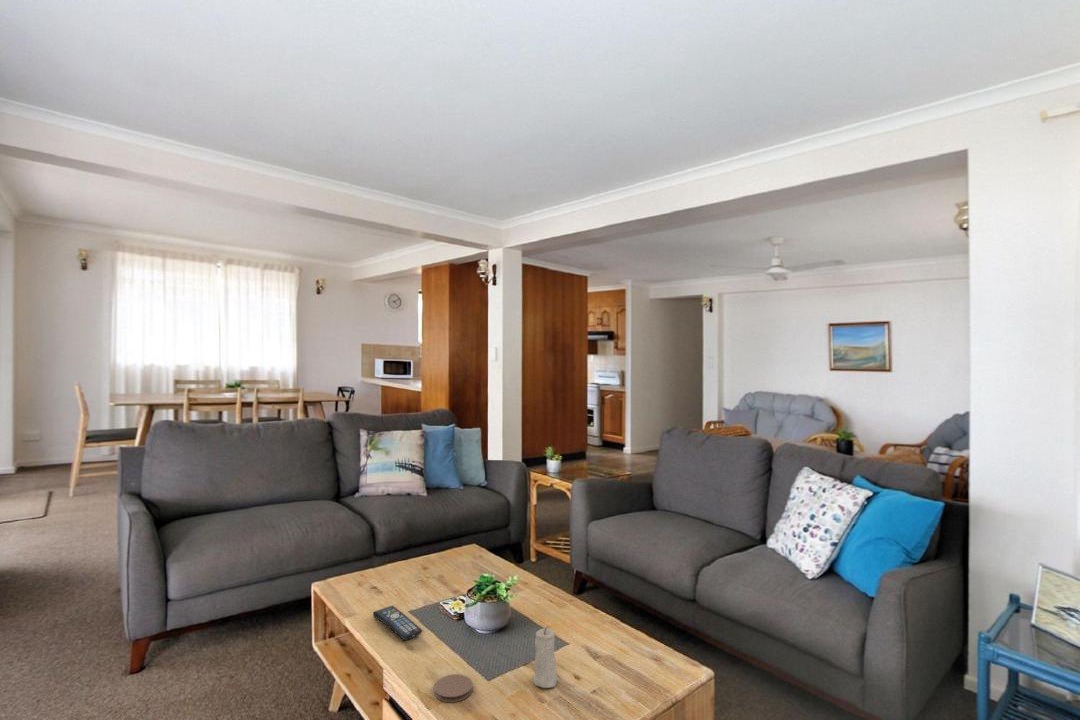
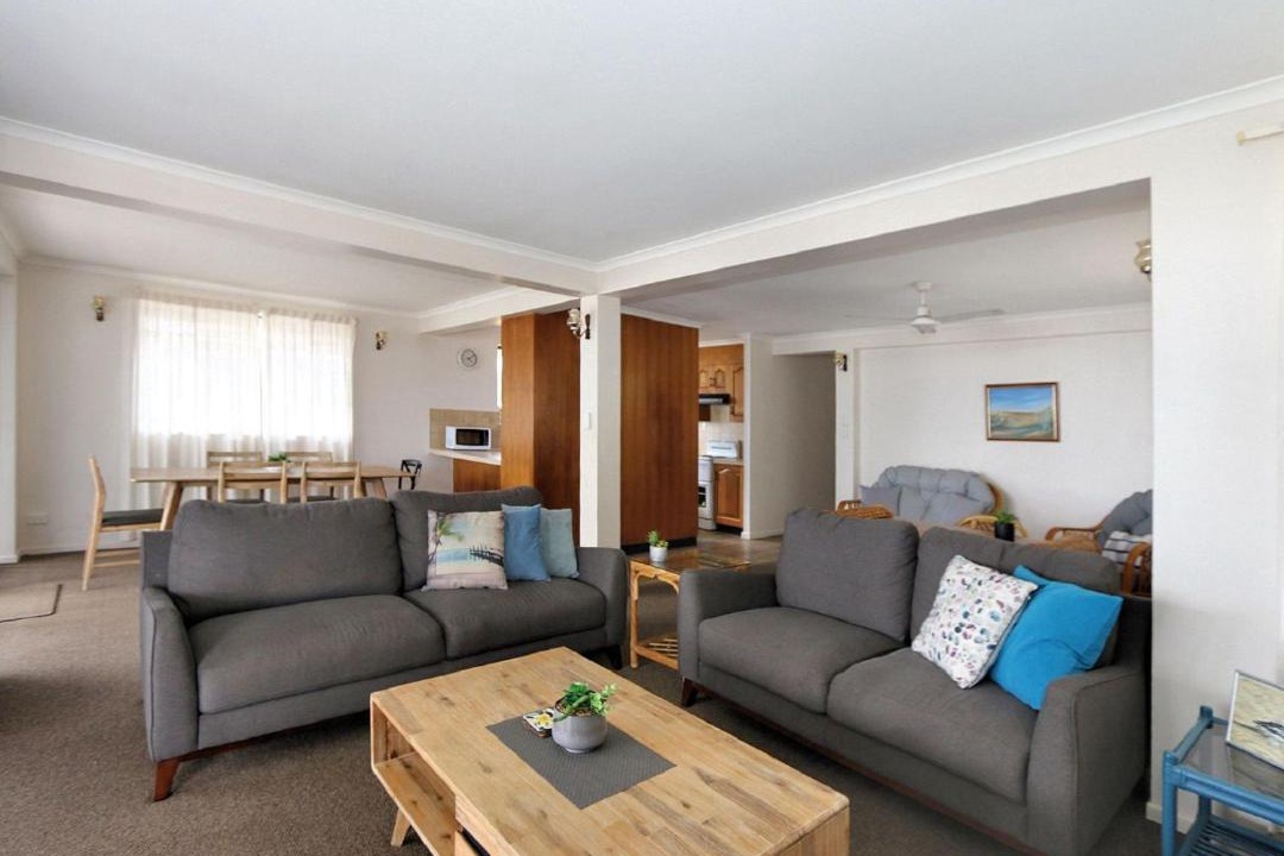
- coaster (453, 687)
- candle (545, 654)
- remote control (396, 621)
